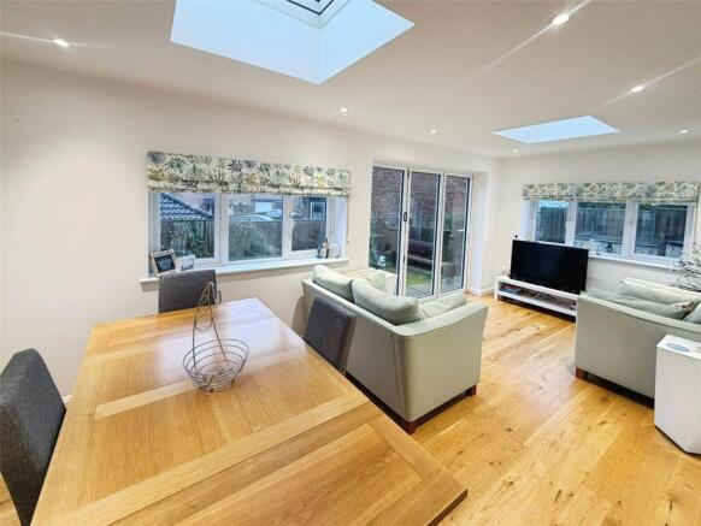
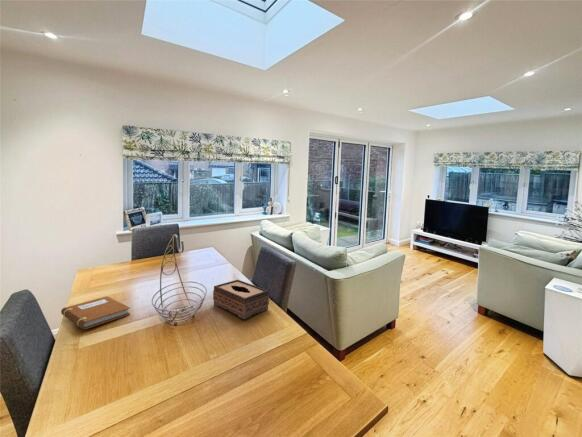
+ tissue box (240, 297)
+ notebook (95, 311)
